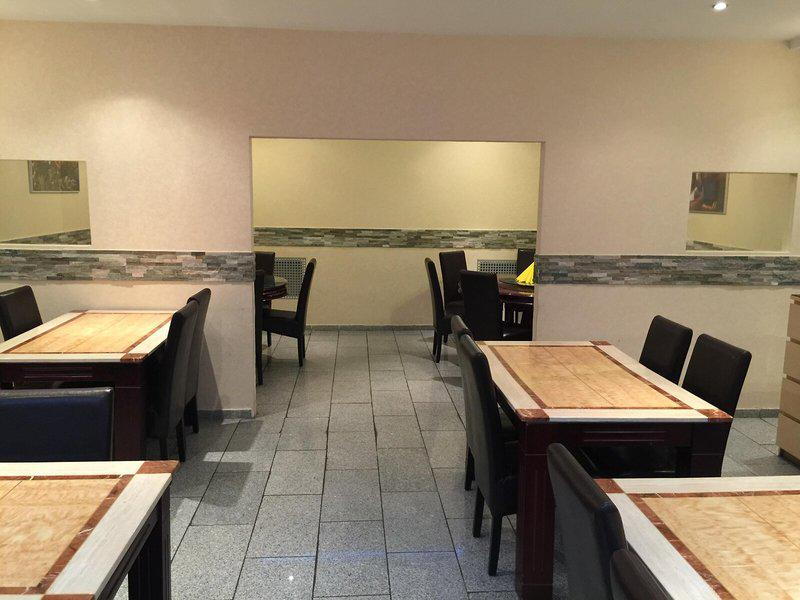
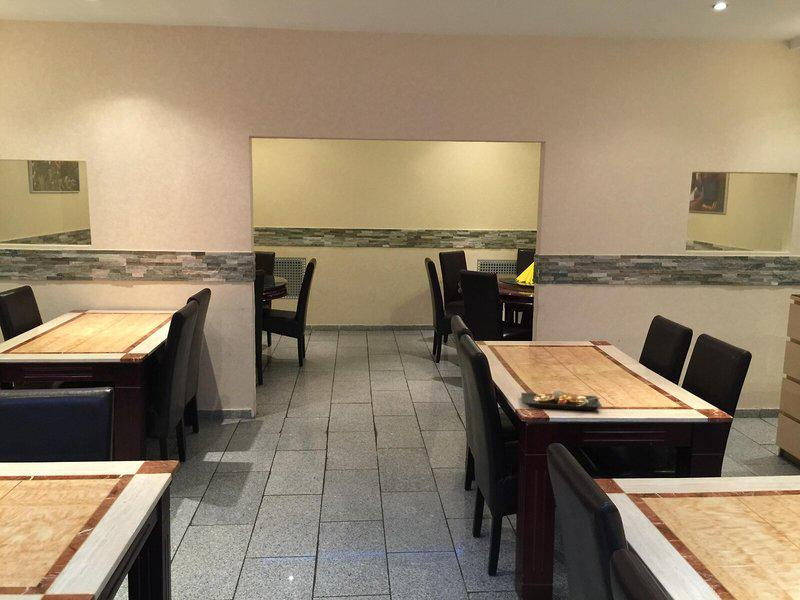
+ plate (561, 397)
